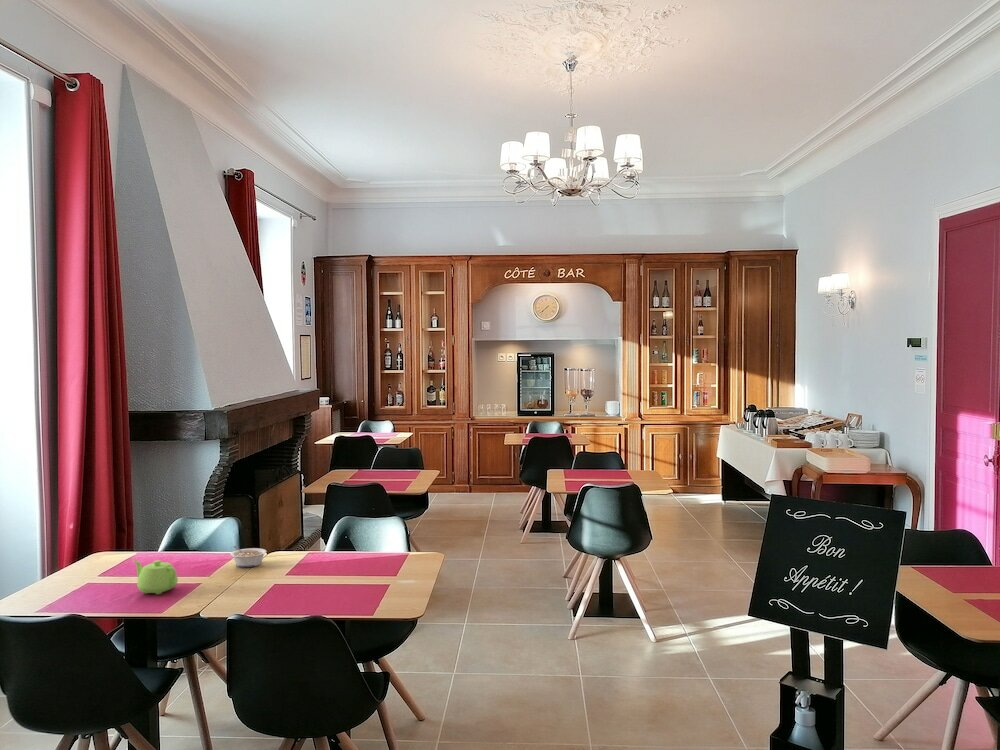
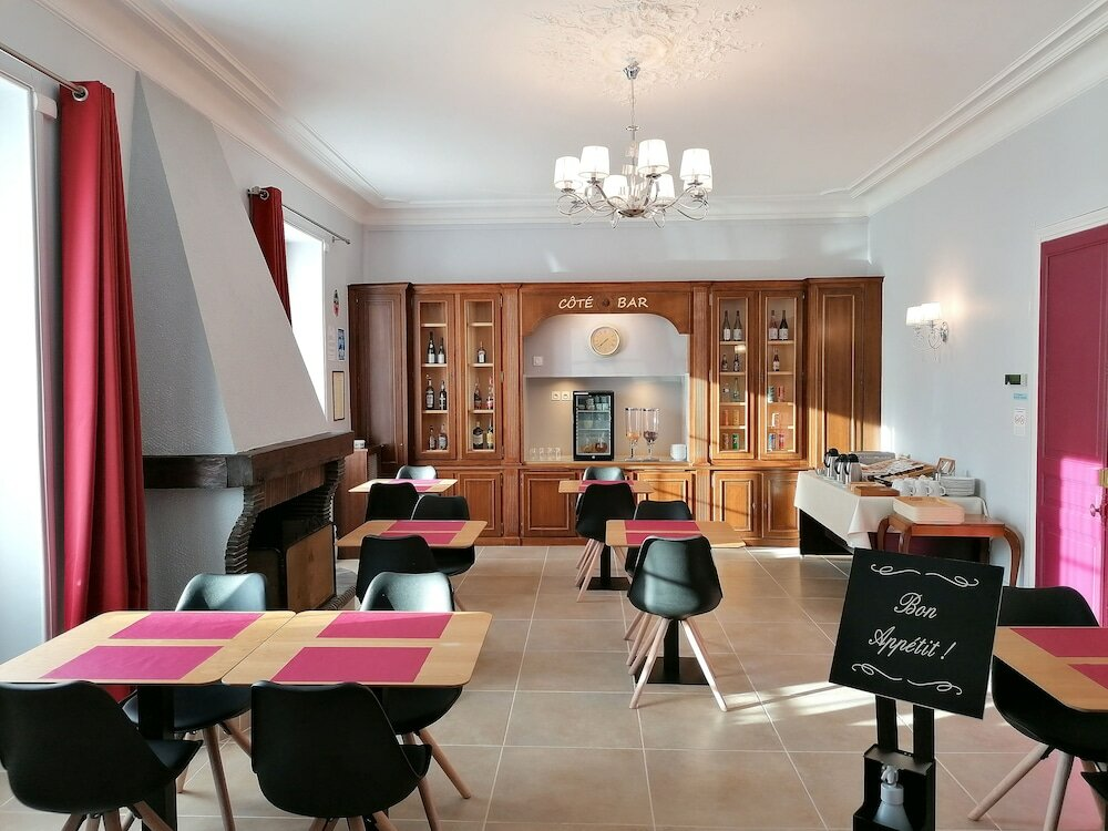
- legume (247, 557)
- teapot (155, 575)
